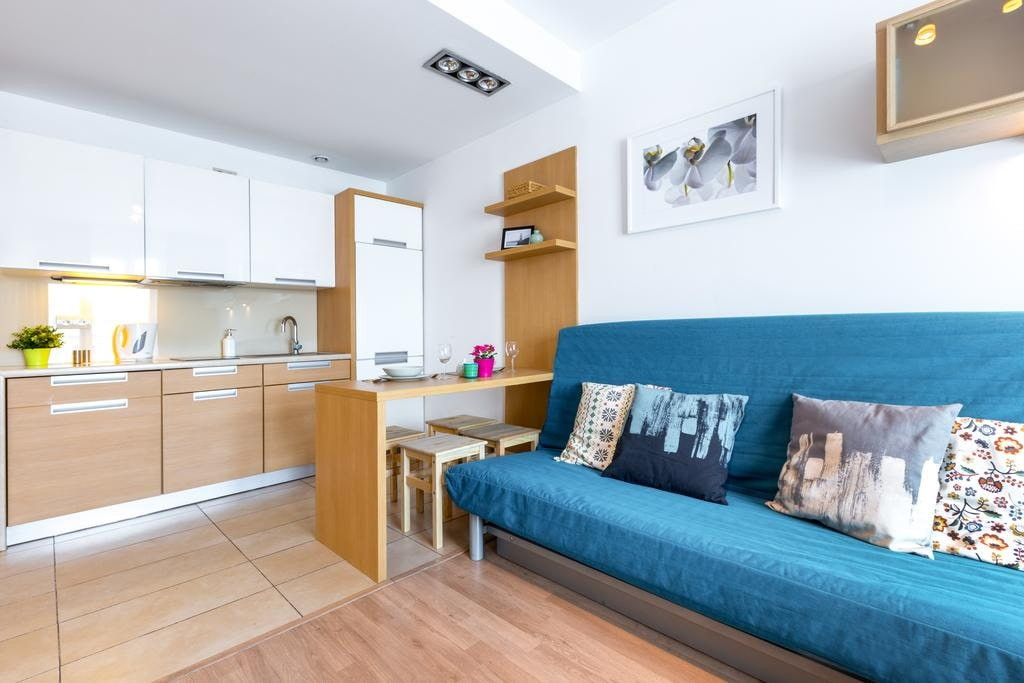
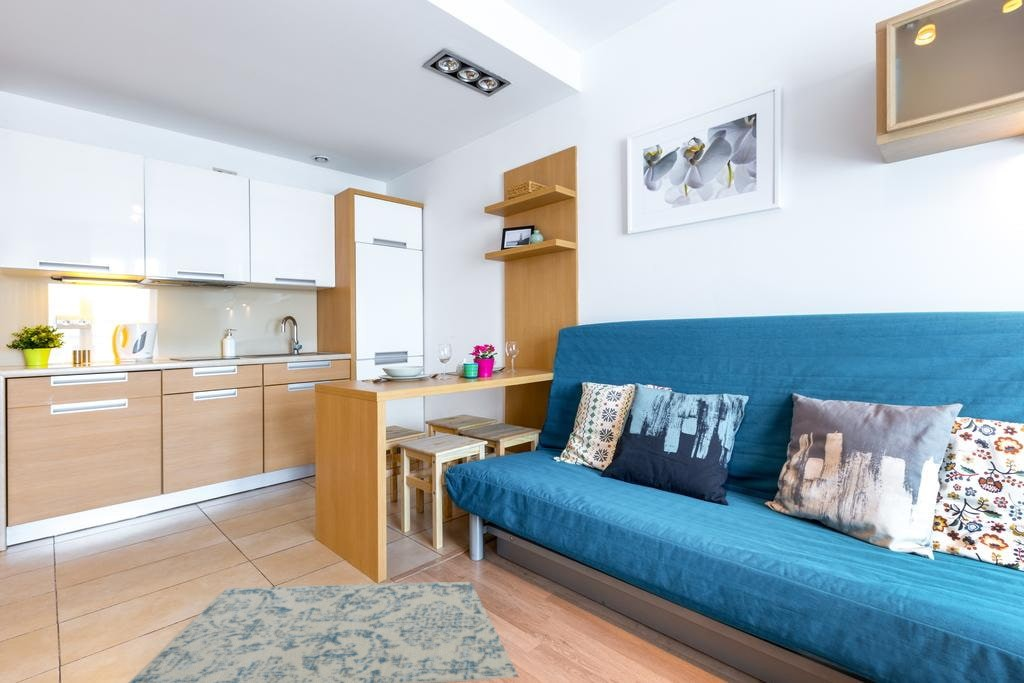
+ rug (354, 626)
